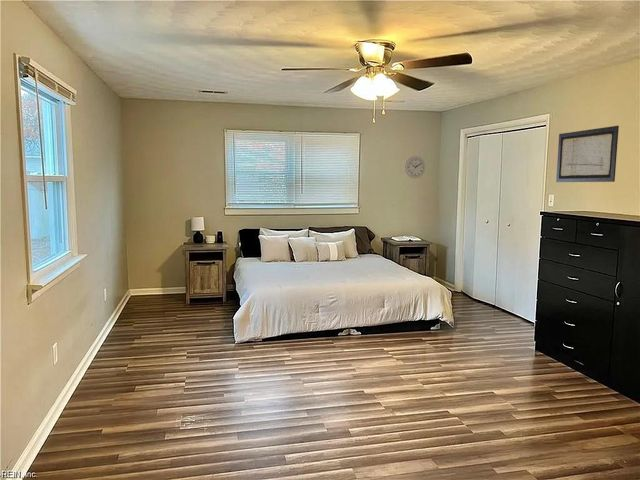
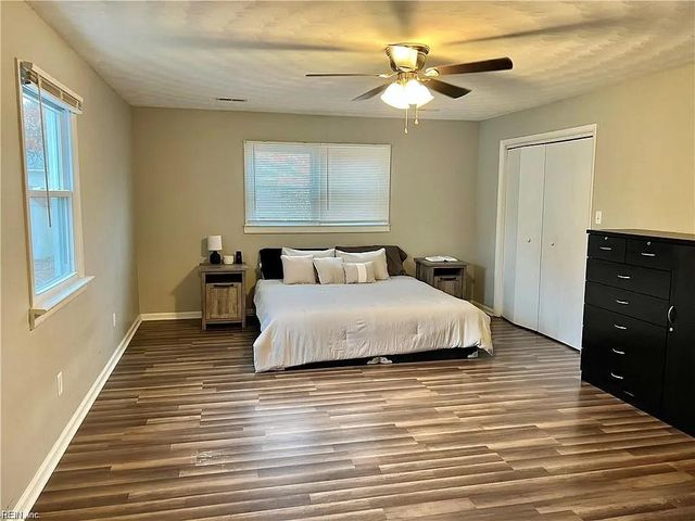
- wall clock (415, 167)
- wall art (584, 156)
